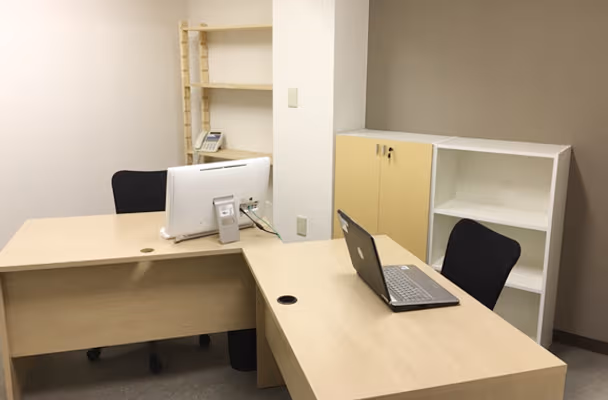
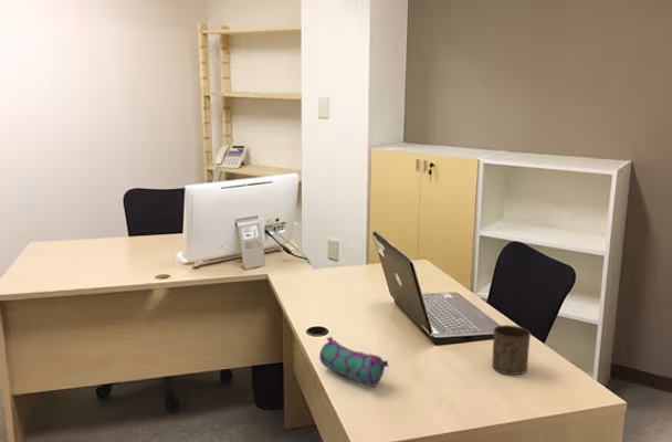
+ cup (511, 349)
+ pencil case (351, 361)
